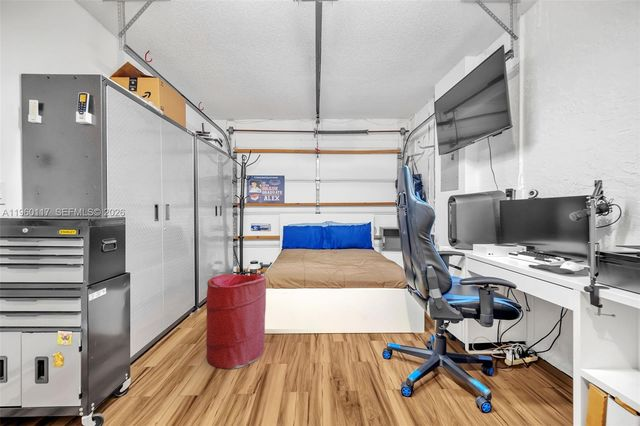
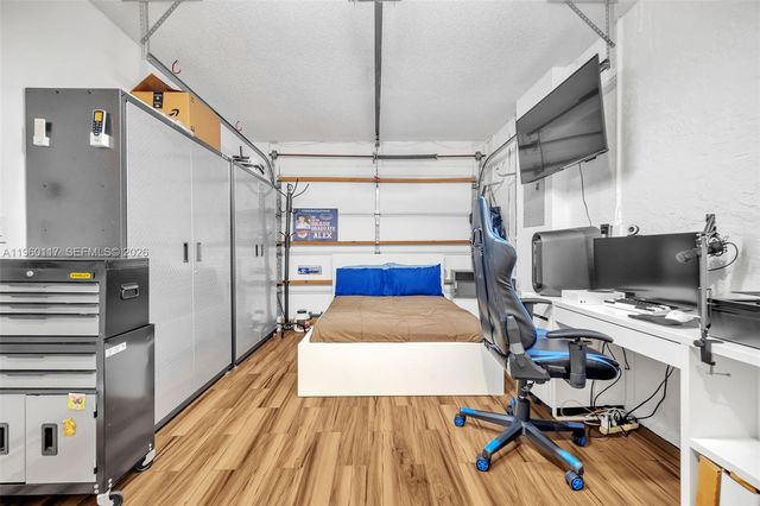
- laundry hamper (237, 313)
